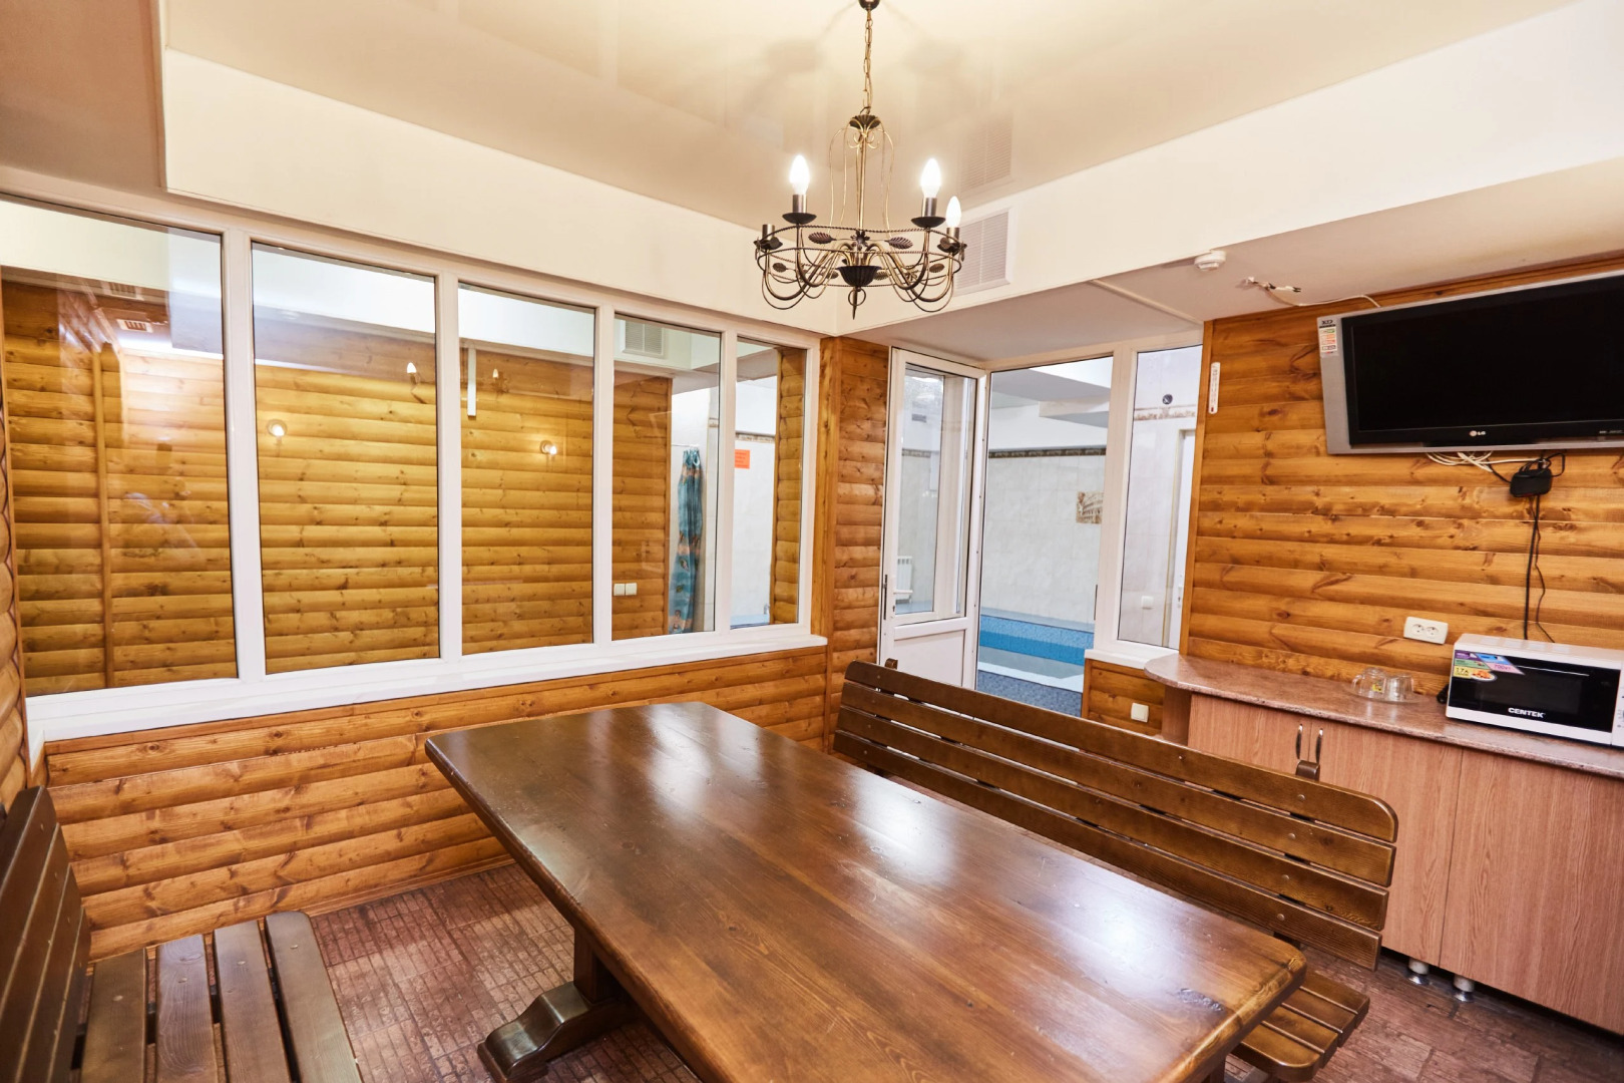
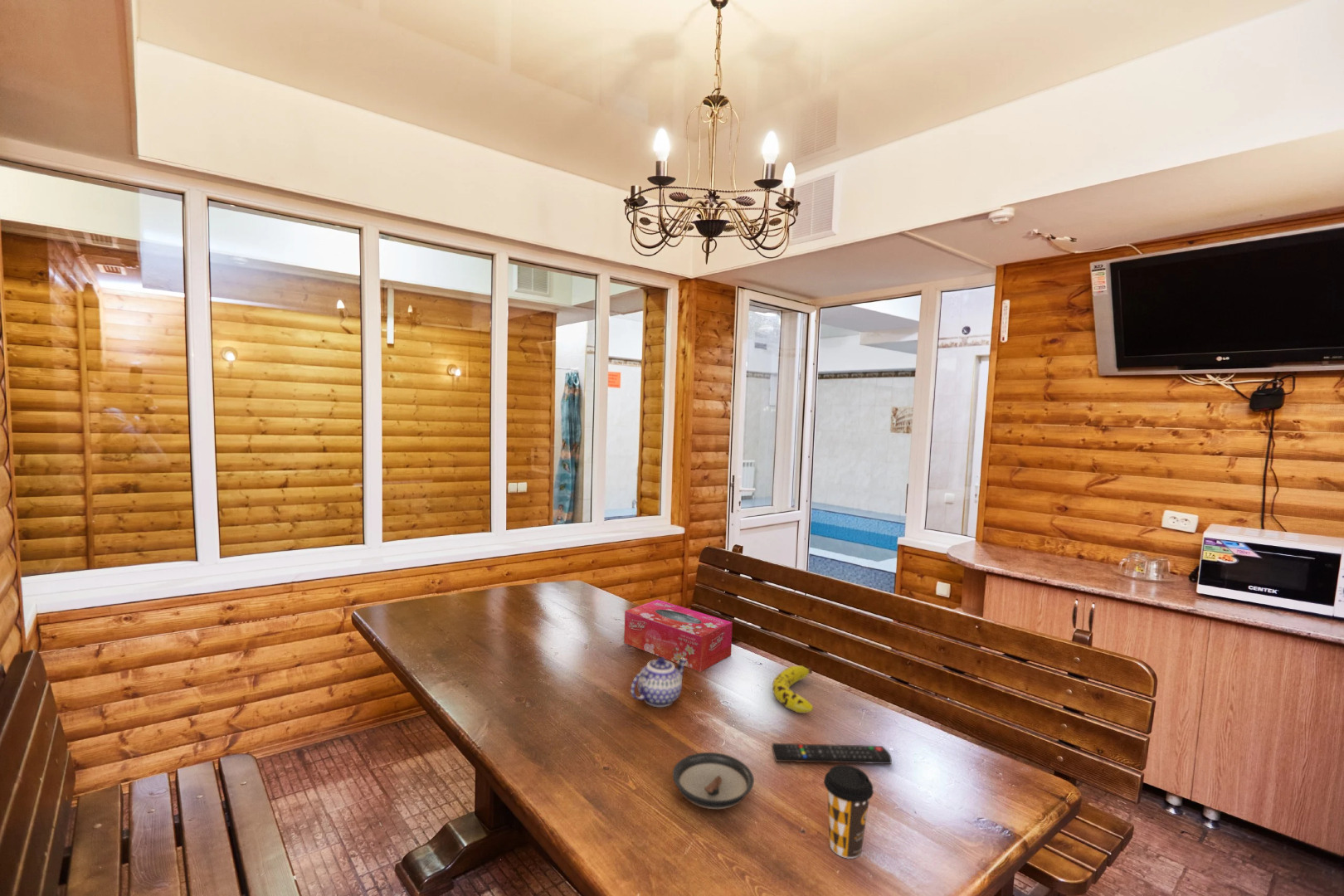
+ coffee cup (846, 811)
+ fruit (800, 679)
+ teapot (660, 679)
+ tissue box (677, 632)
+ saucer (713, 784)
+ remote control (831, 755)
